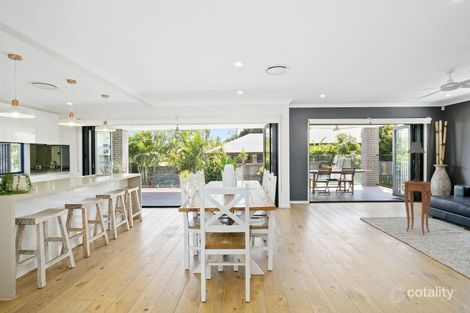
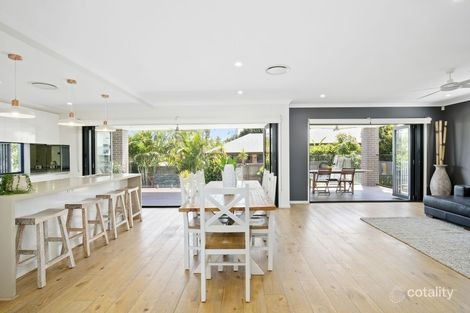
- side table (413, 207)
- table lamp (416, 161)
